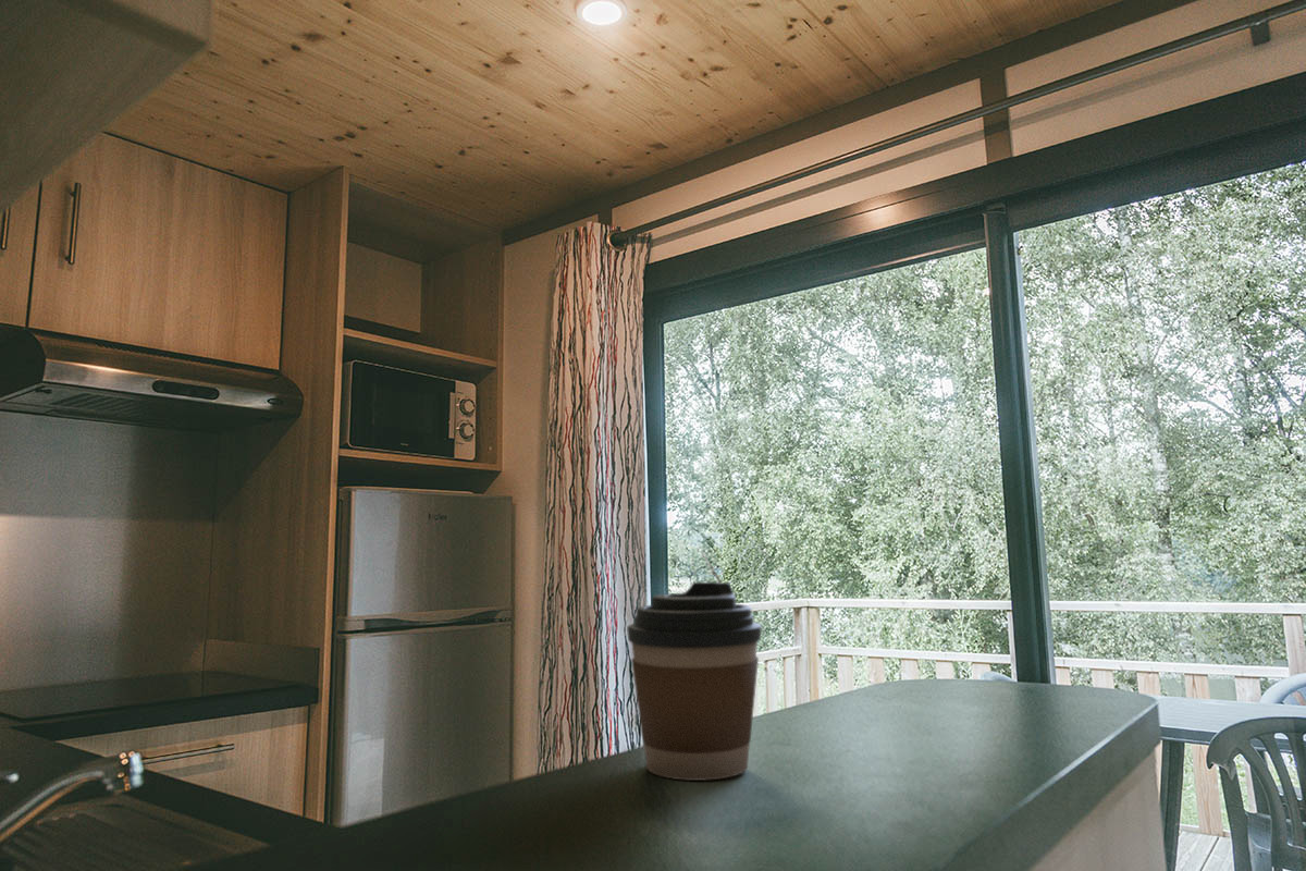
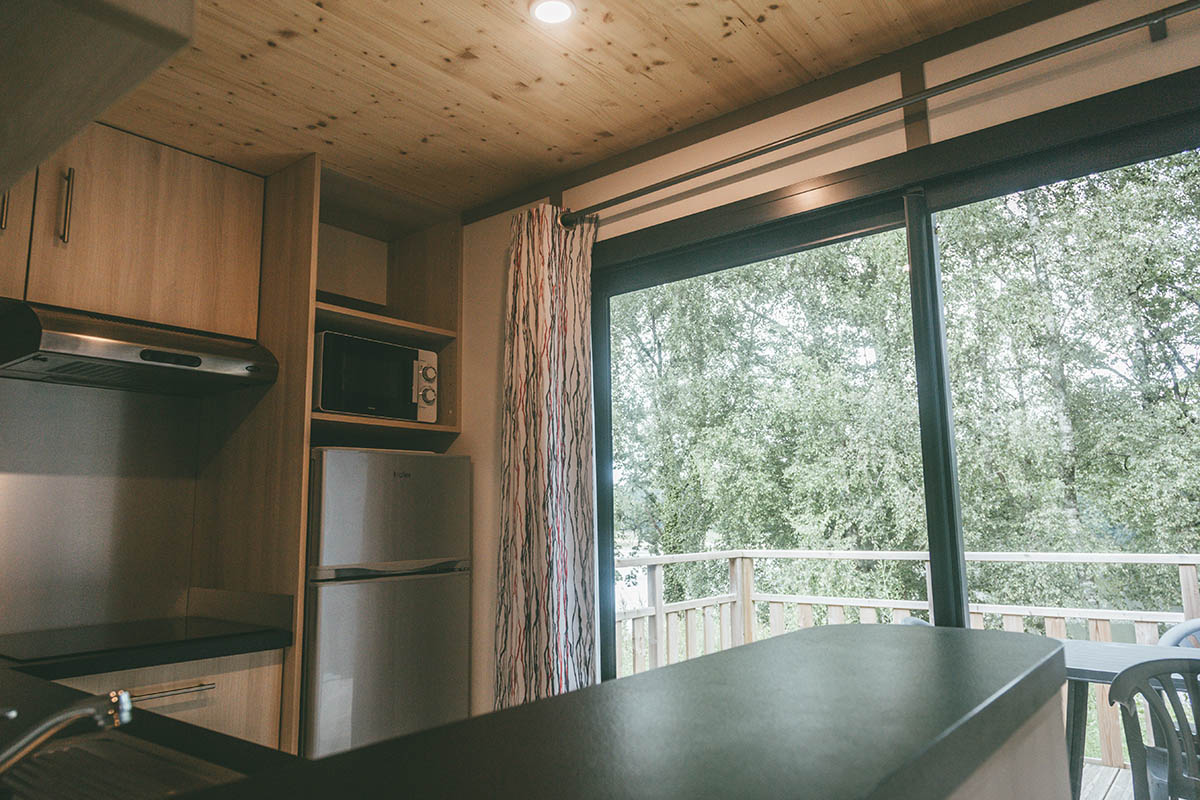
- coffee cup (694, 673)
